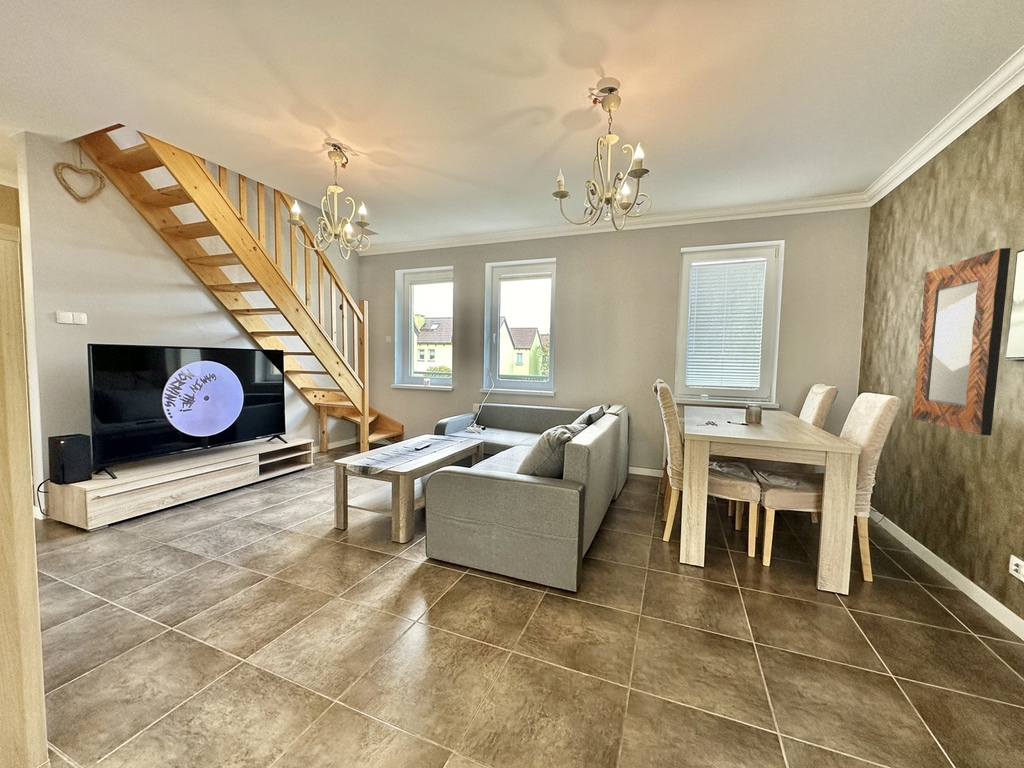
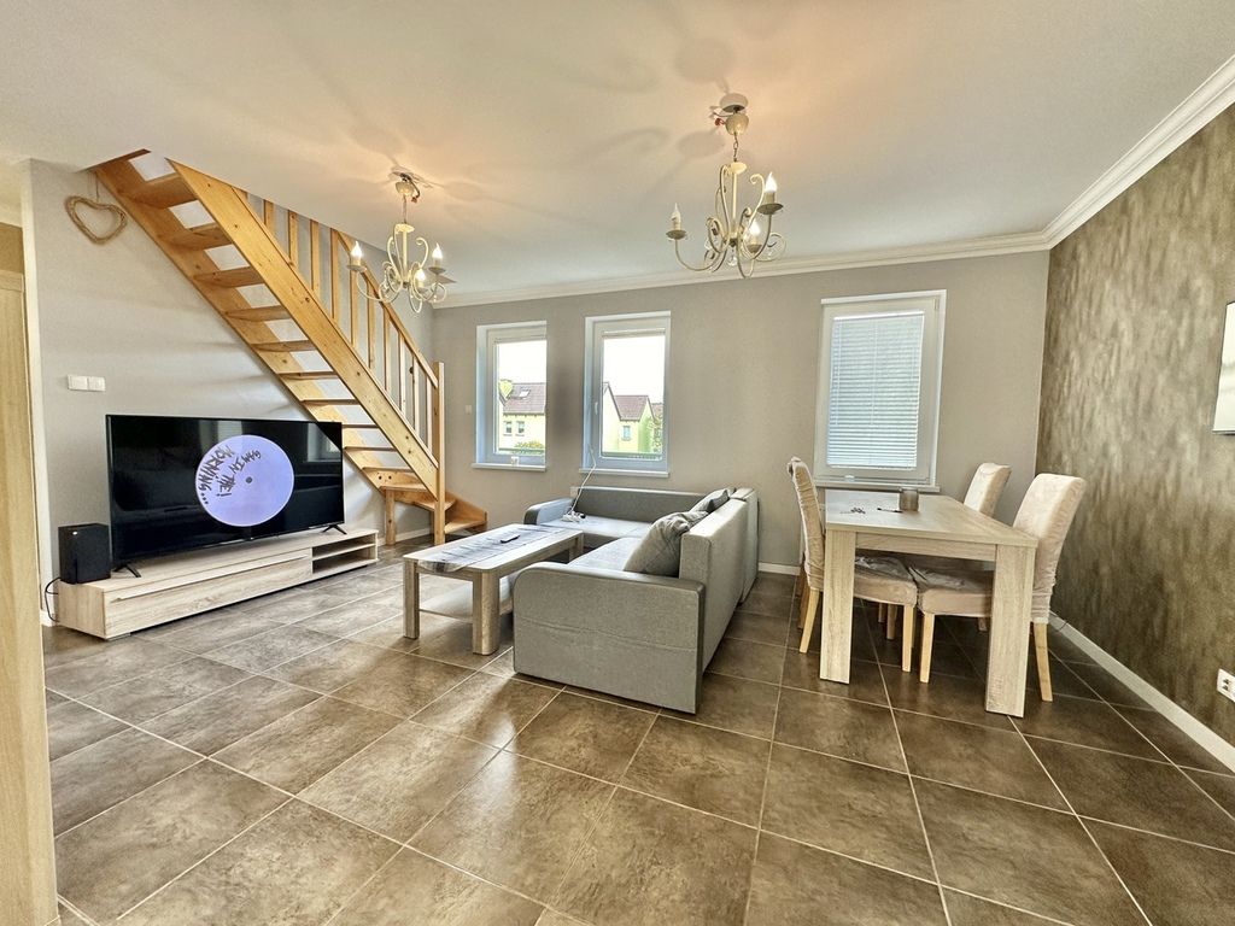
- home mirror (954, 345)
